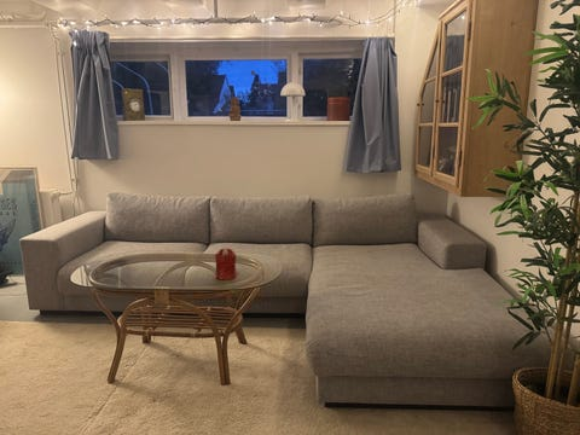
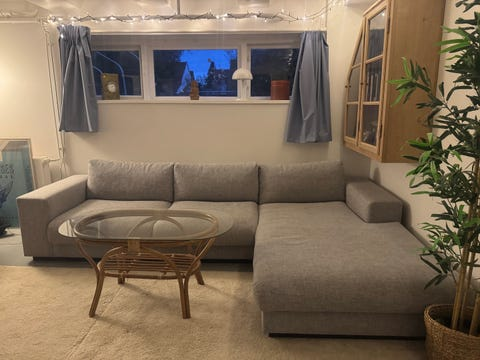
- candle (225, 262)
